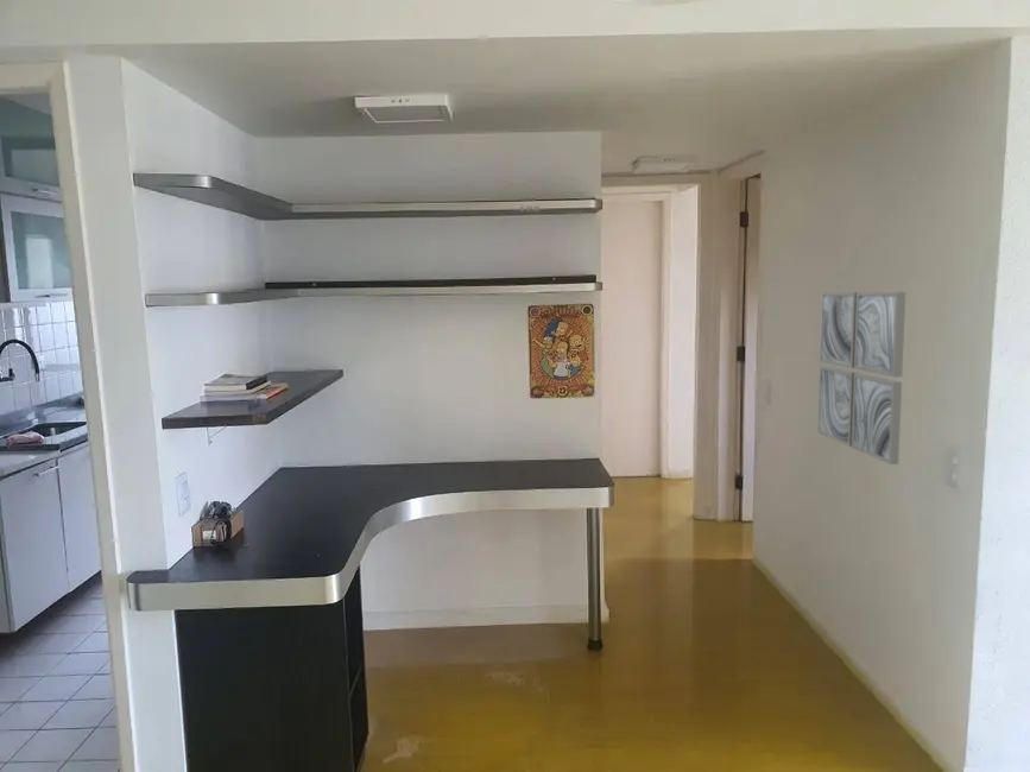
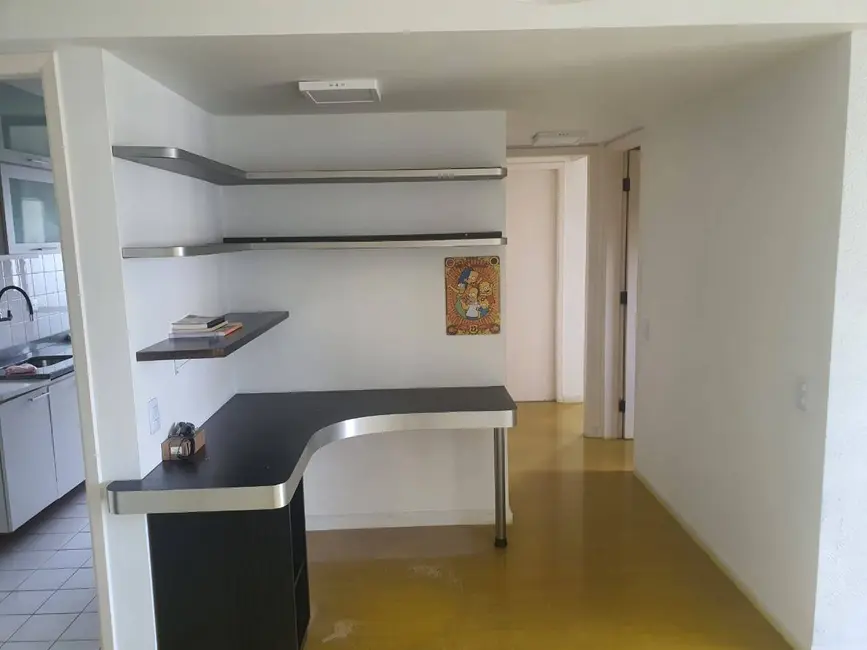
- wall art (857, 372)
